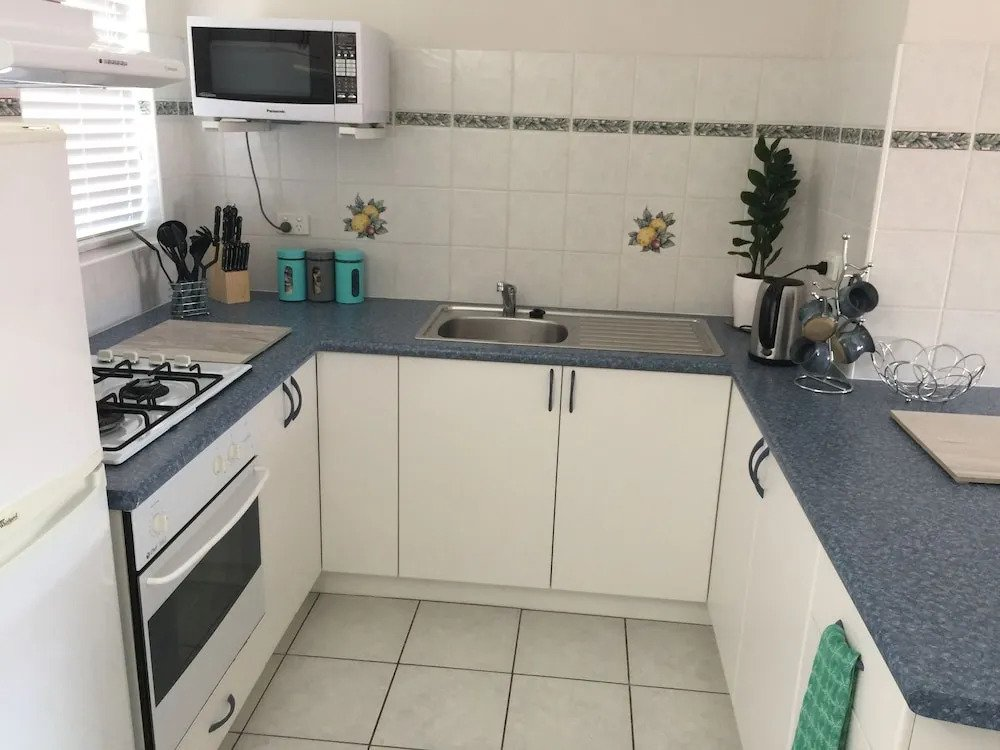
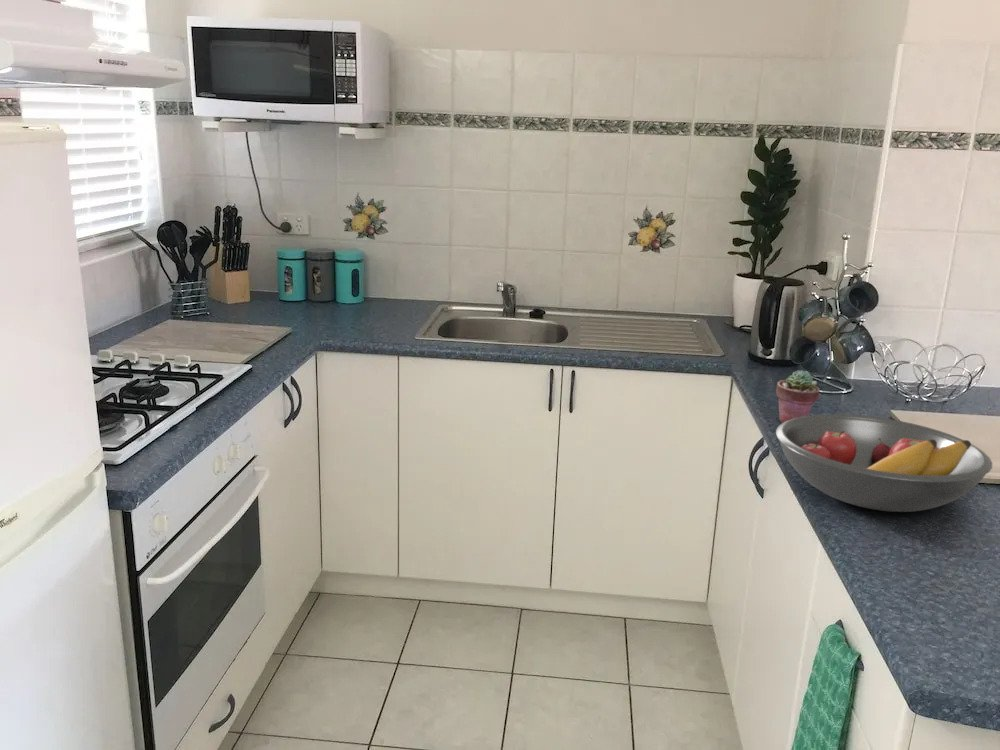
+ fruit bowl (876, 462)
+ potted succulent (796, 396)
